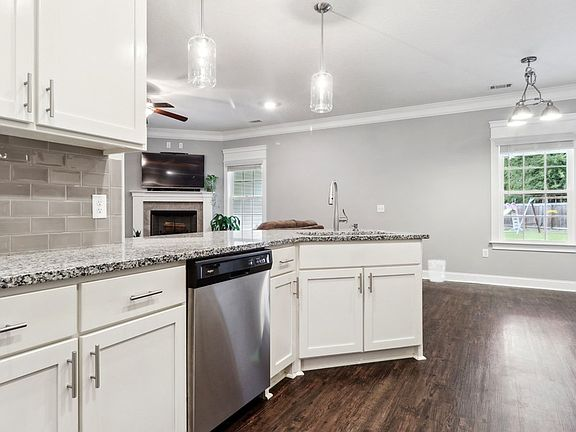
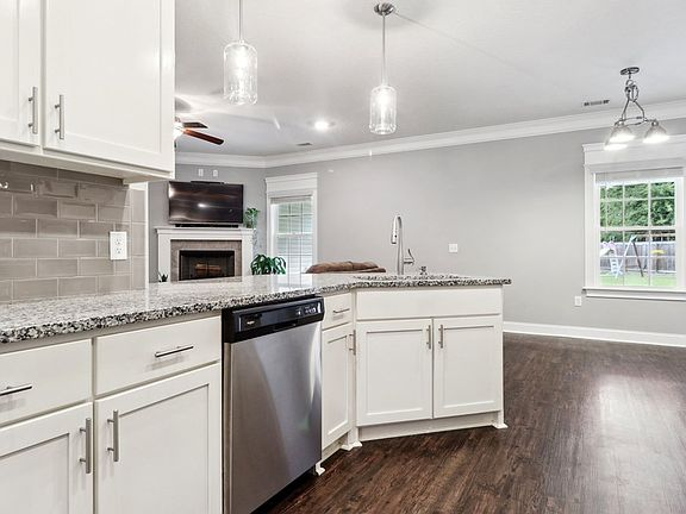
- wastebasket (436, 270)
